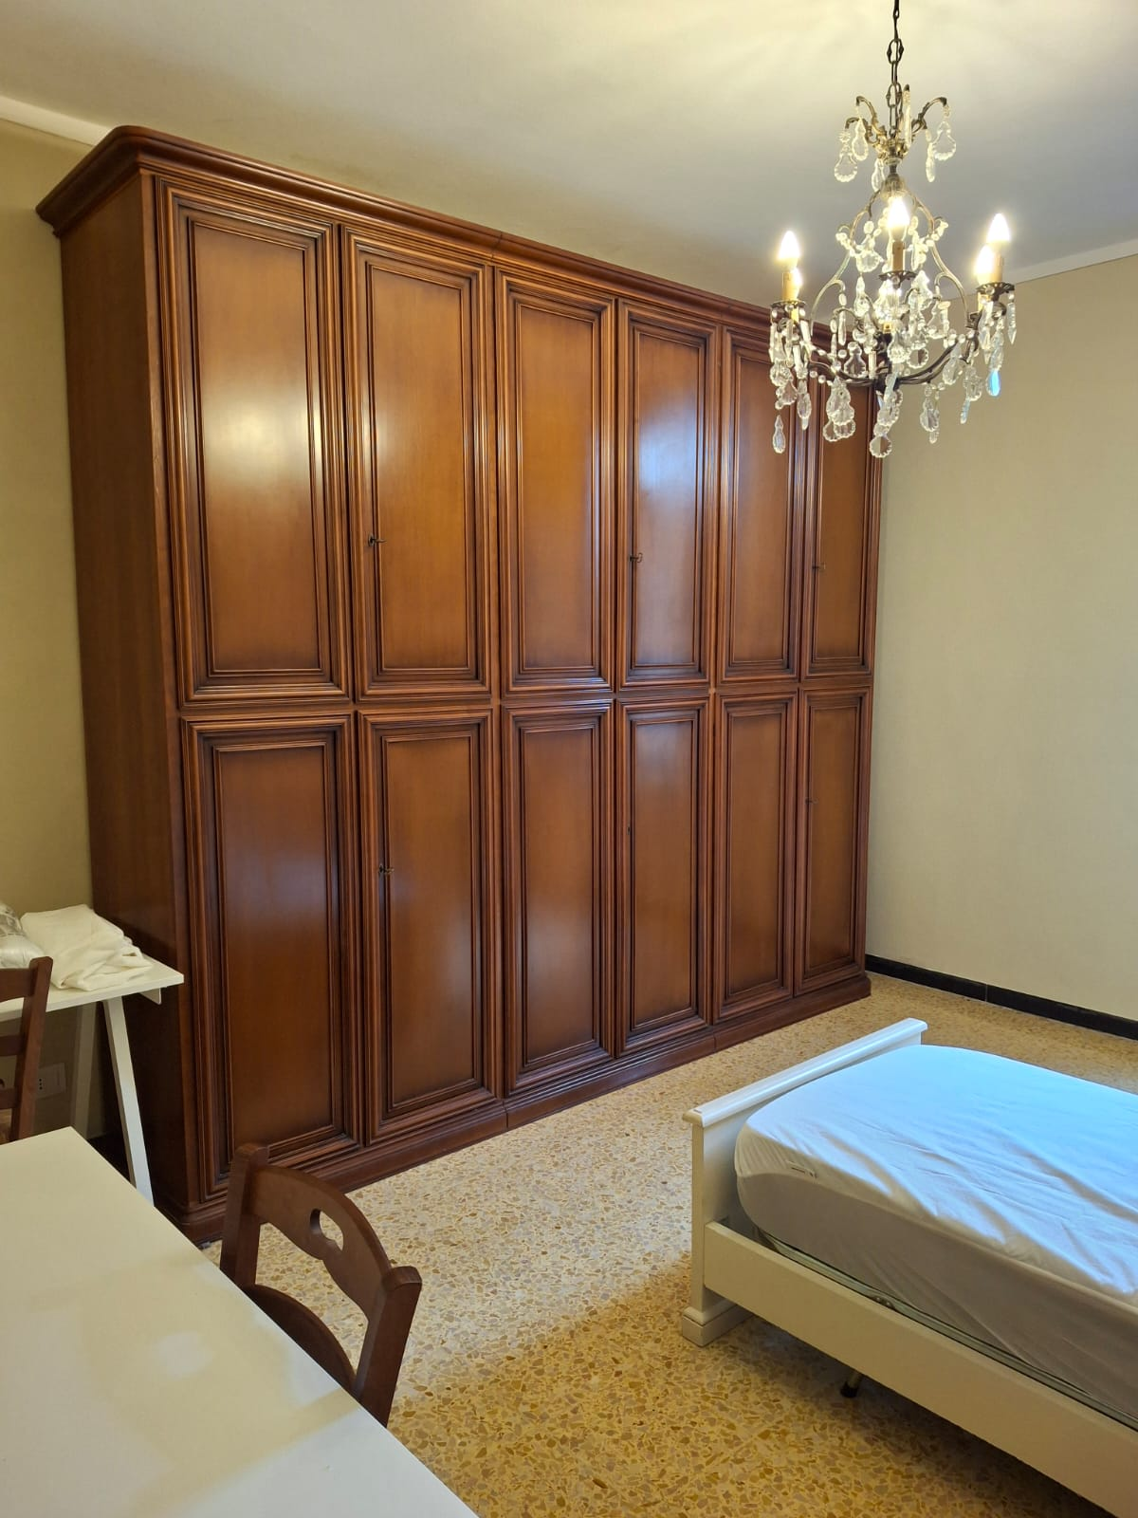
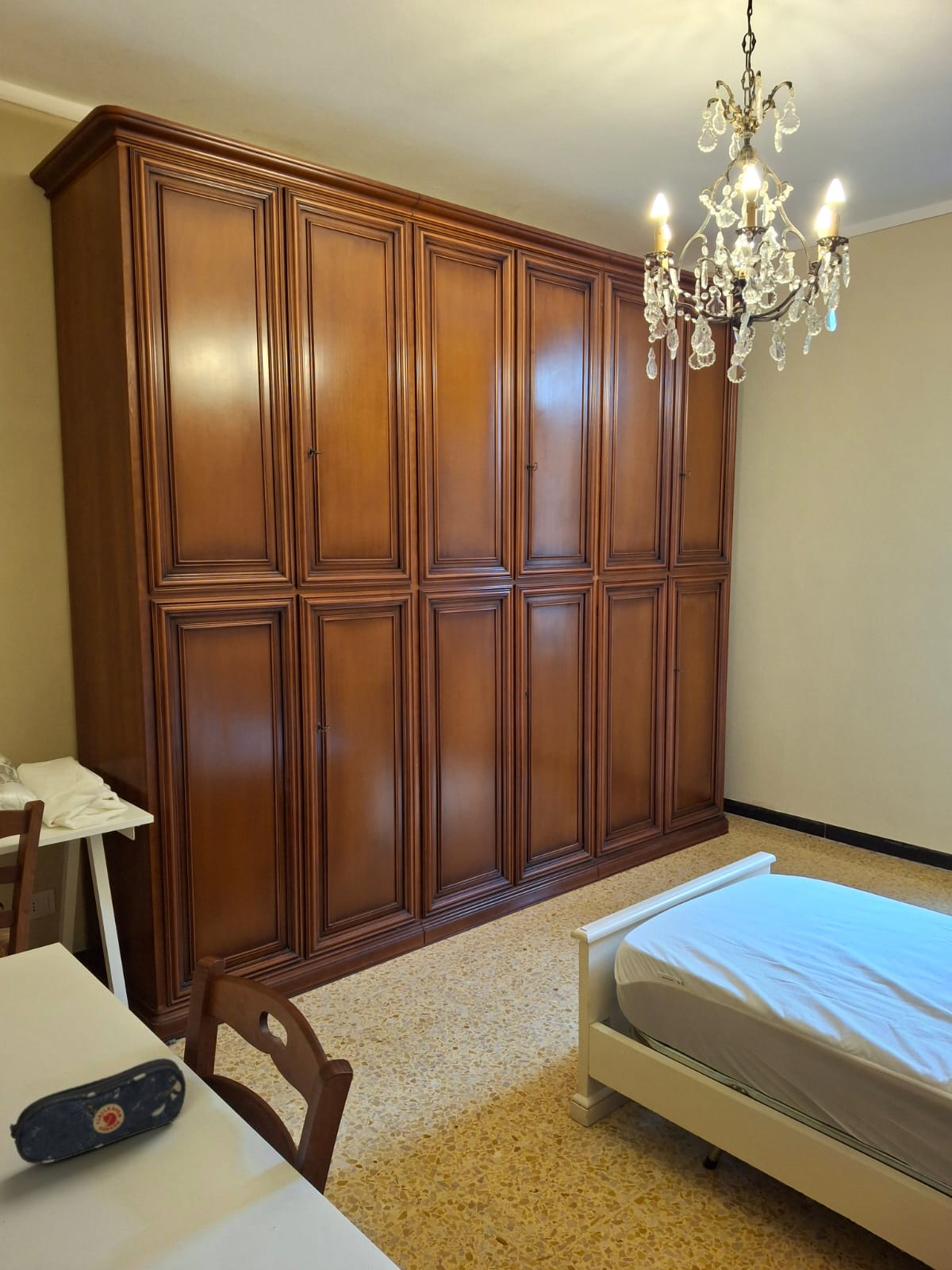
+ pencil case (104, 1110)
